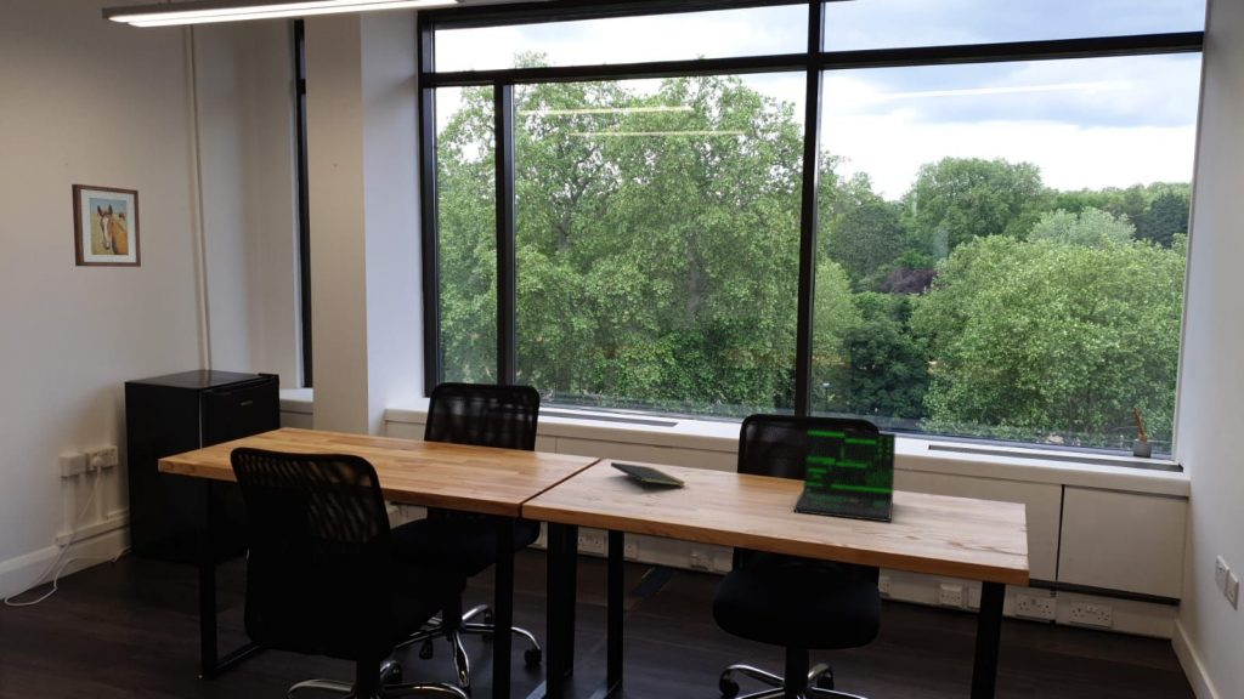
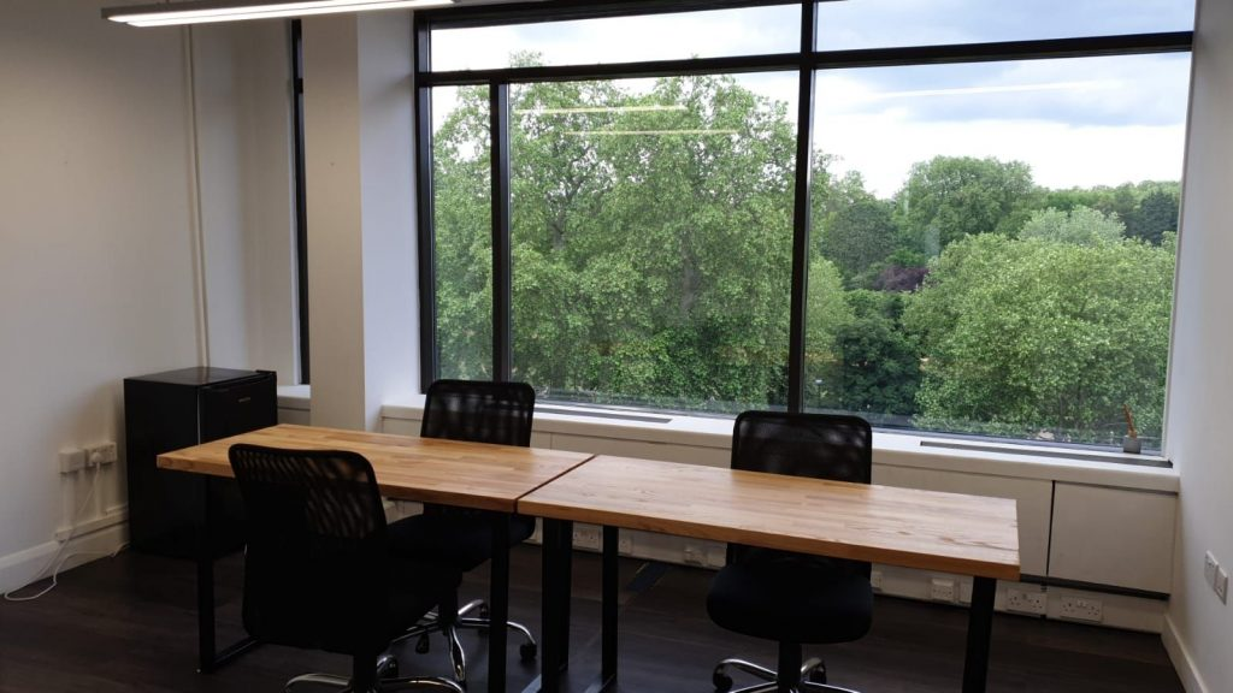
- laptop (858, 472)
- notepad (646, 473)
- wall art (107, 227)
